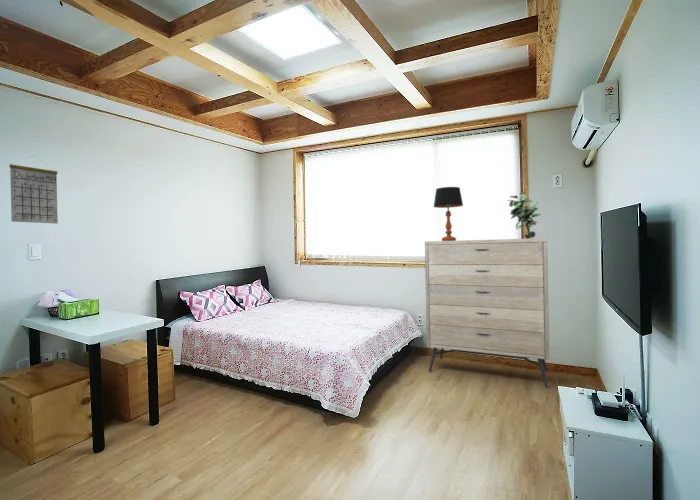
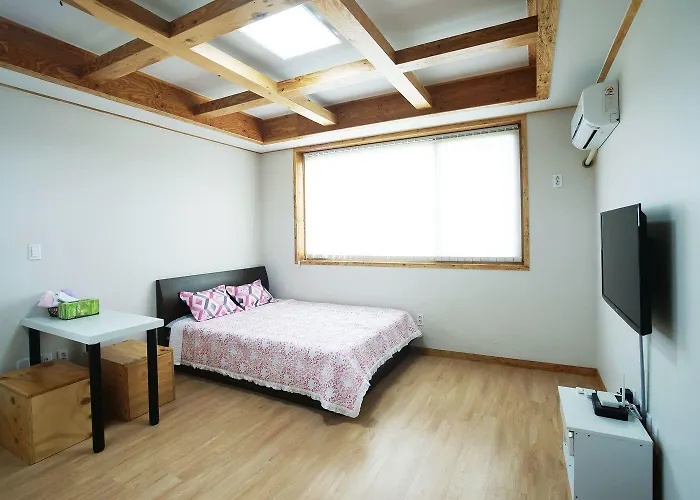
- calendar (34, 188)
- table lamp (448, 214)
- dresser (486, 305)
- potted plant (522, 215)
